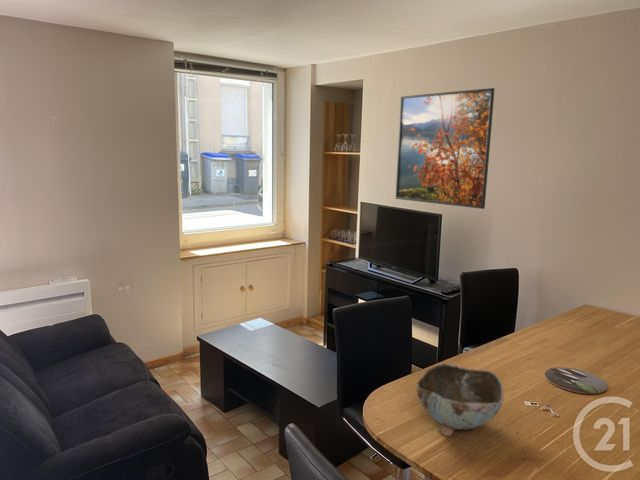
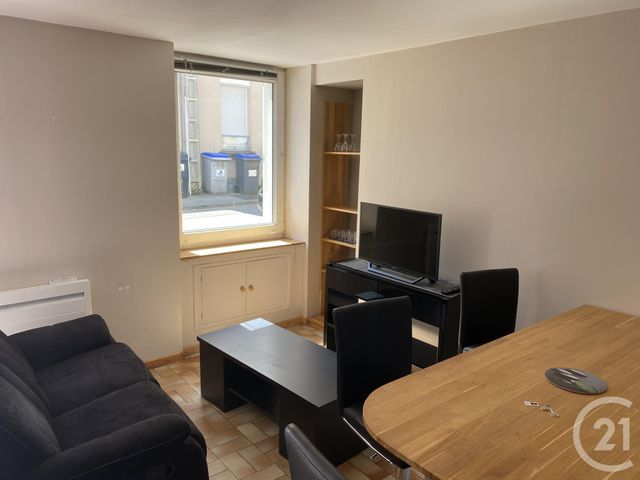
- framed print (440, 149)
- bowl (458, 399)
